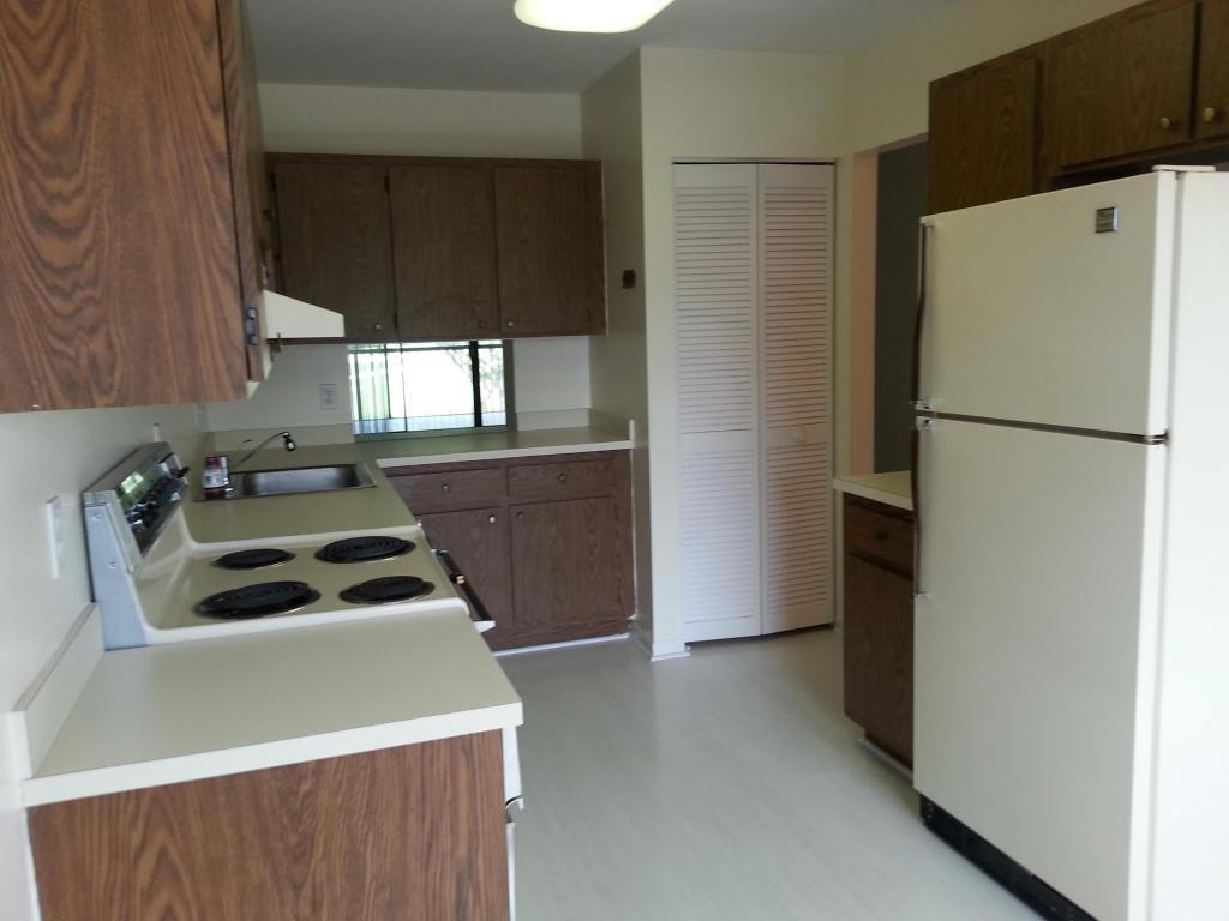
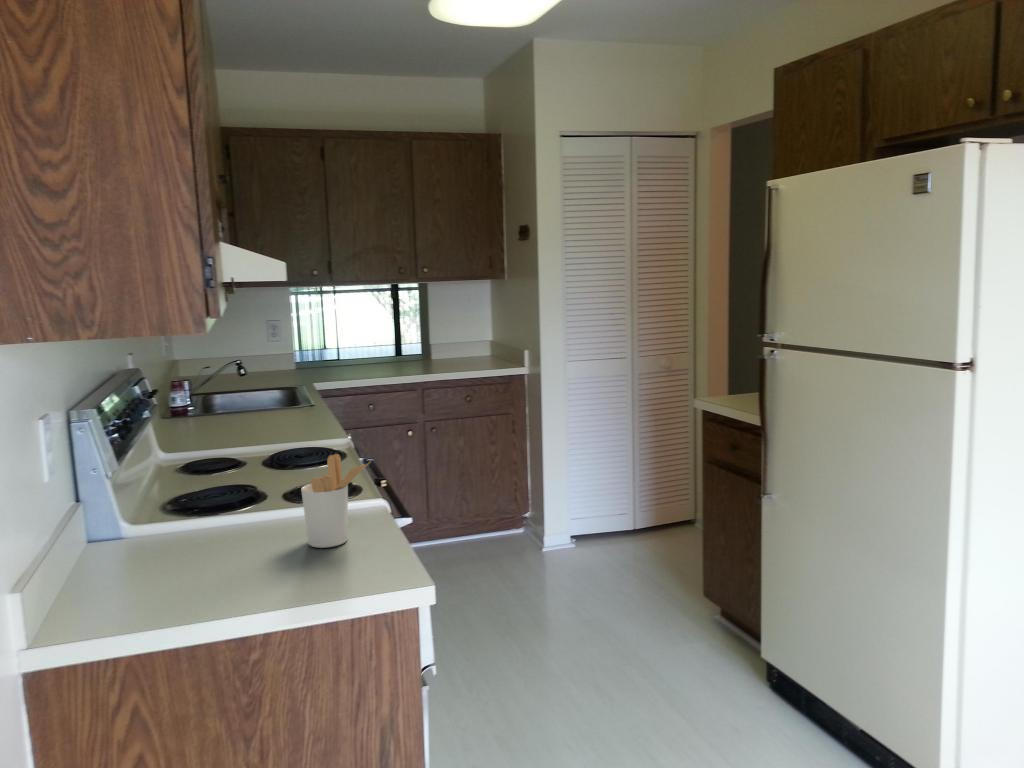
+ utensil holder (337, 500)
